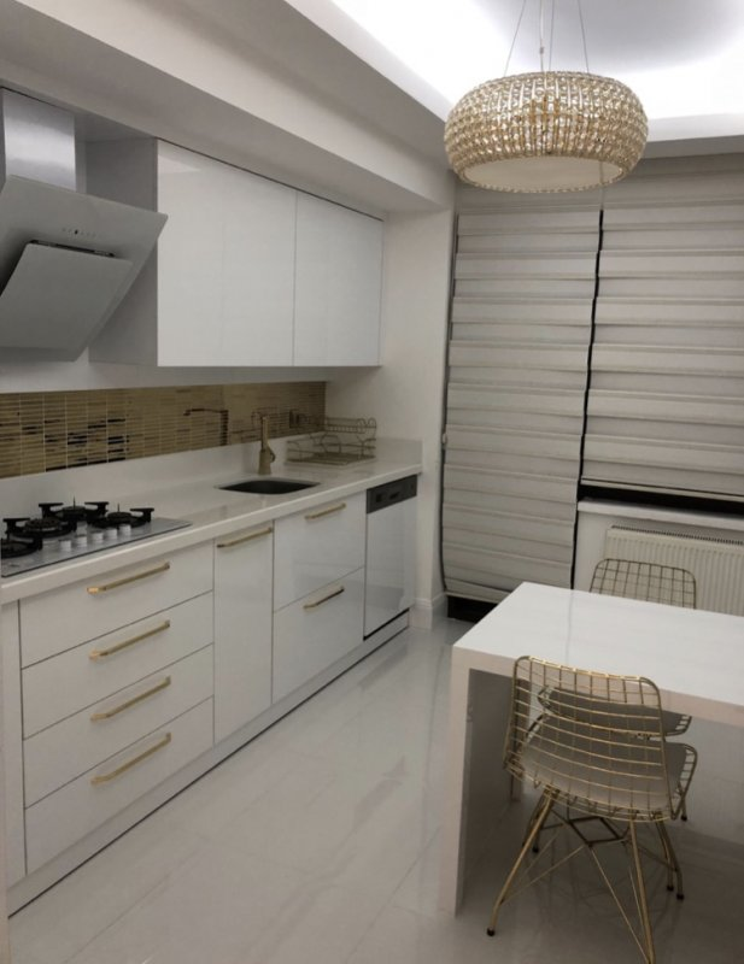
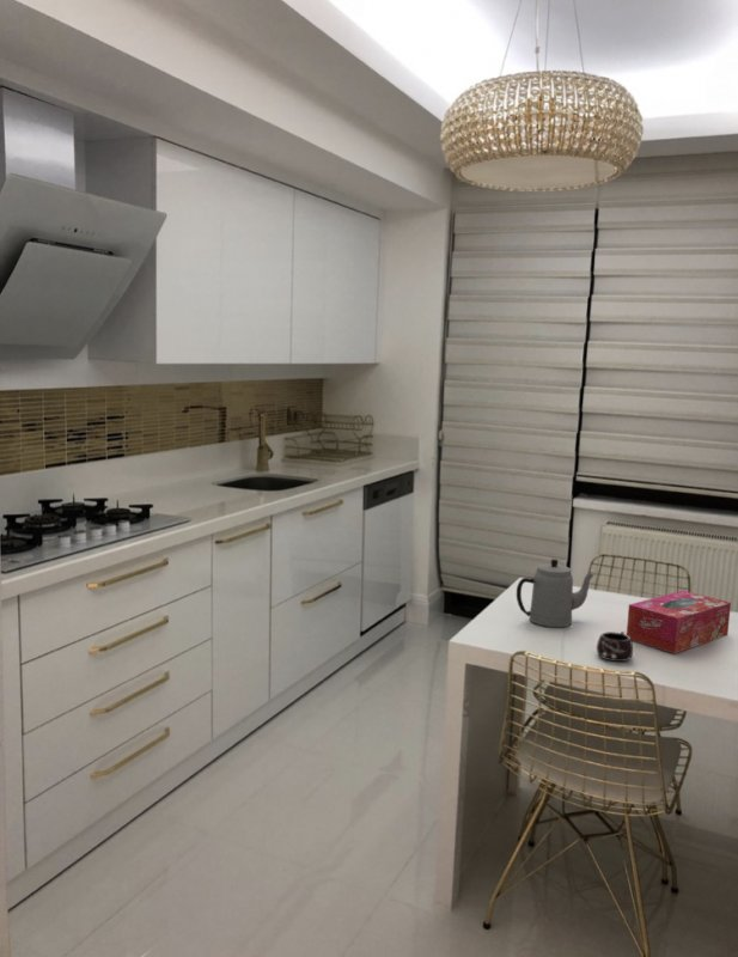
+ tissue box (678, 620)
+ mug (616, 645)
+ teapot (555, 590)
